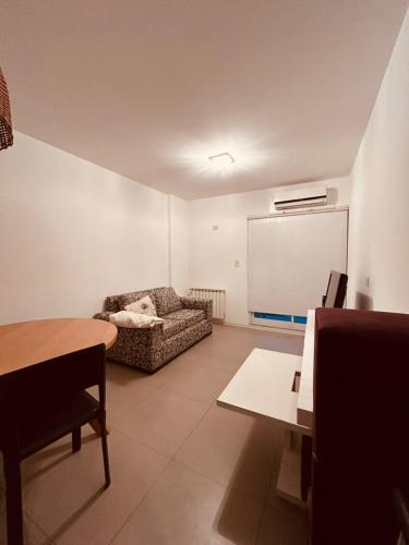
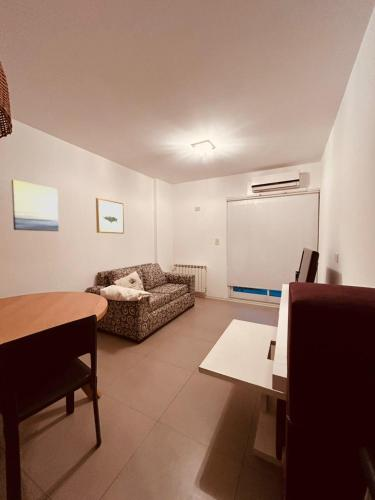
+ wall art (110, 217)
+ wall art (37, 207)
